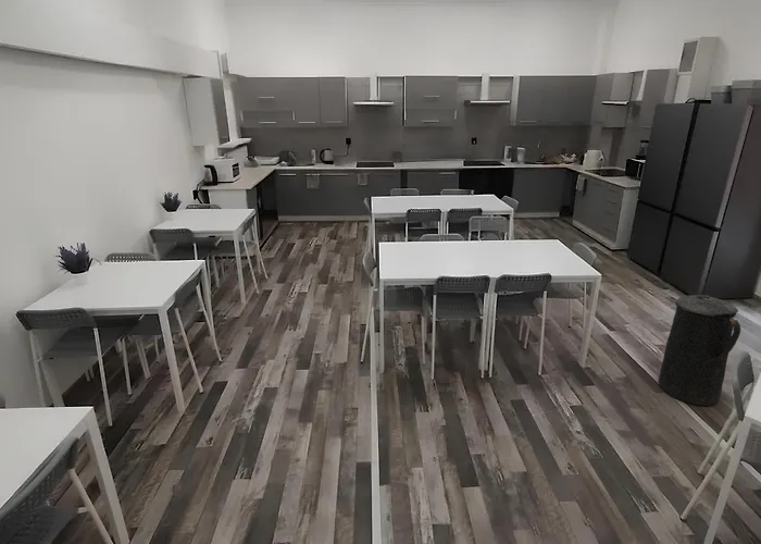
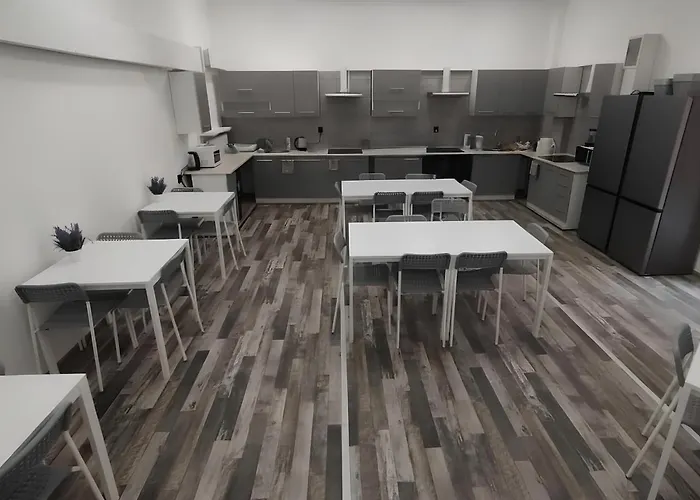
- trash can (703, 346)
